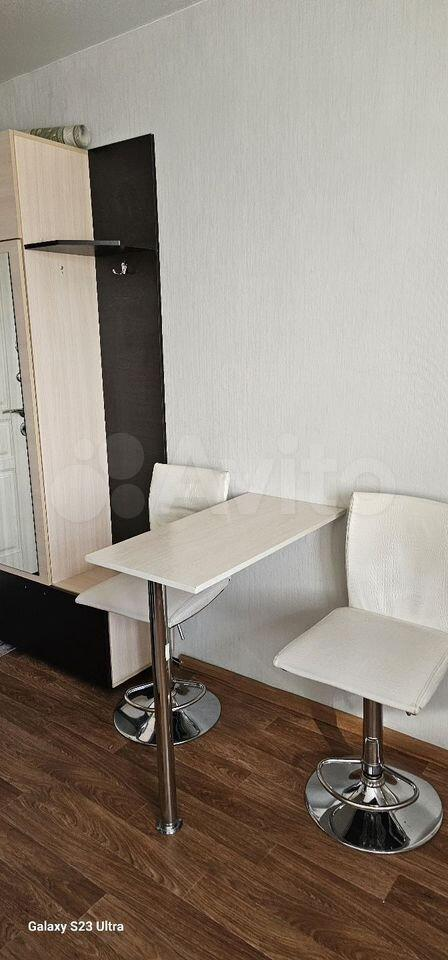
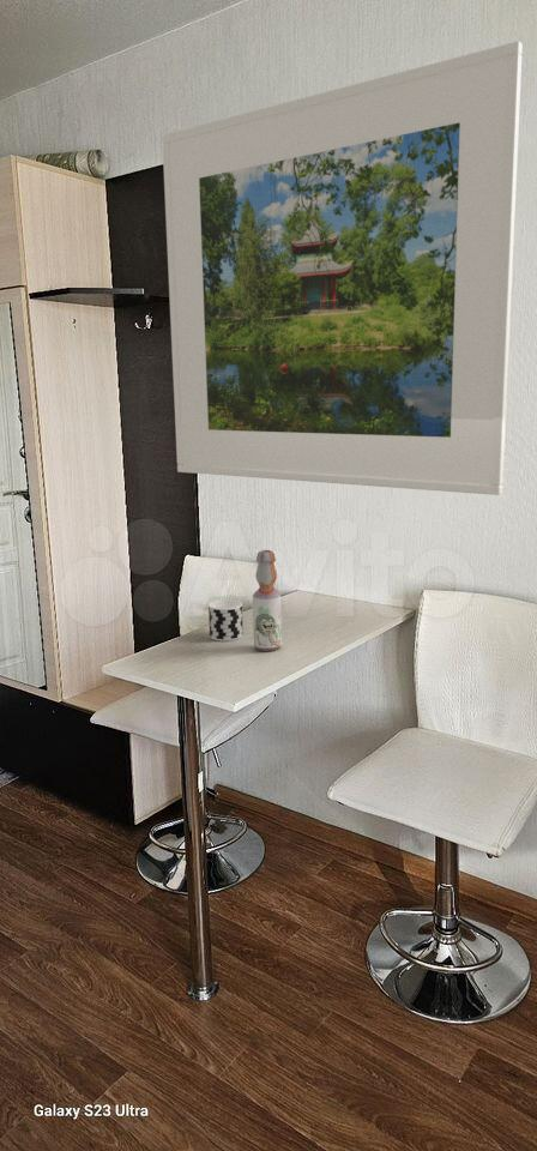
+ bottle (266, 599)
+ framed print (316, 299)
+ cup (229, 619)
